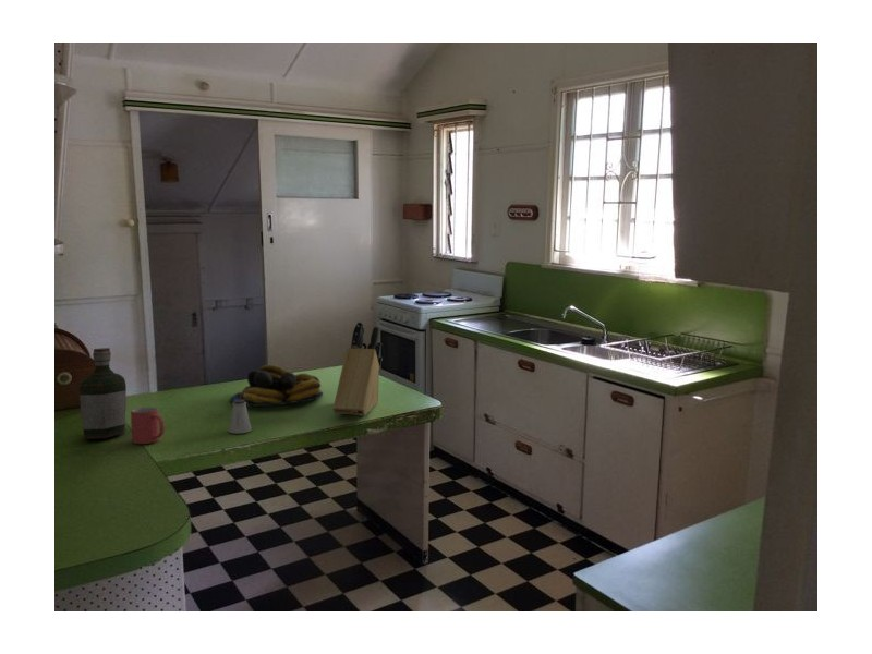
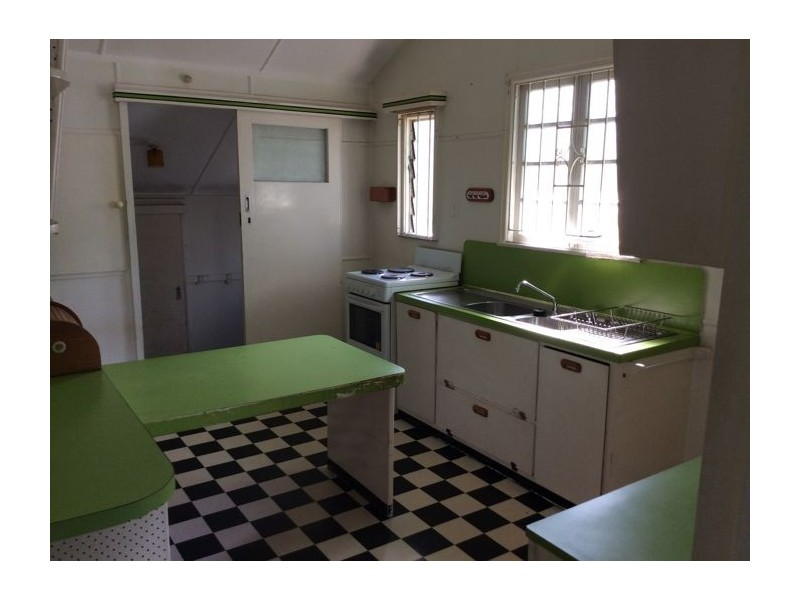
- bottle (102, 391)
- knife block (360, 365)
- saltshaker (240, 415)
- fruit bowl (277, 382)
- mug (148, 425)
